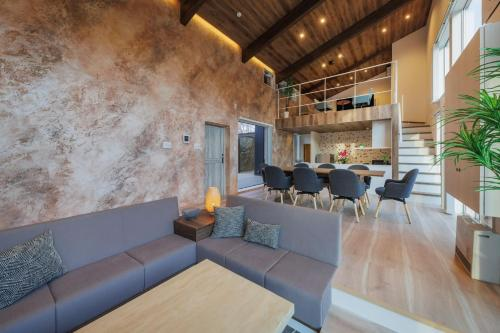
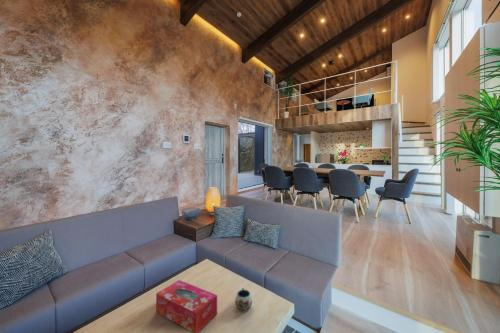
+ mug (243, 298)
+ tissue box (186, 303)
